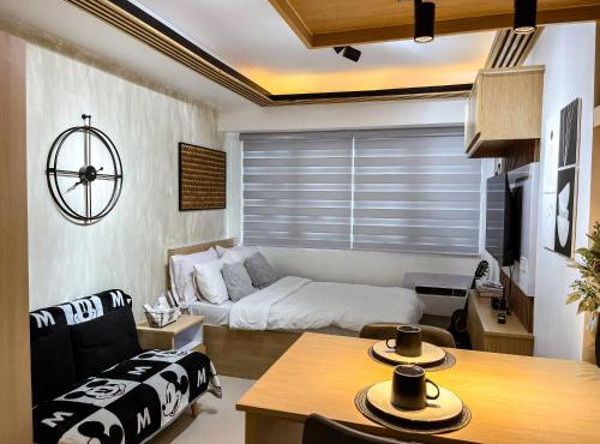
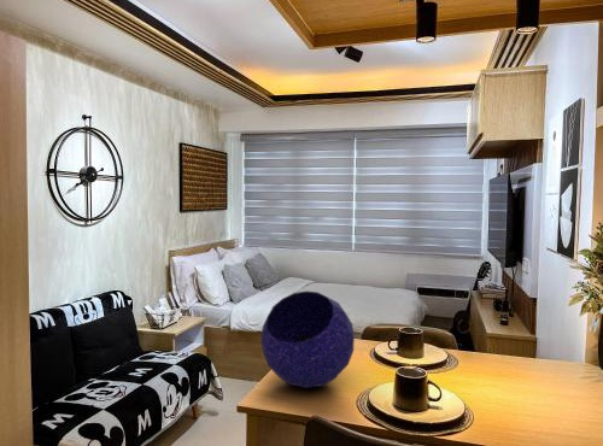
+ decorative orb (308, 338)
